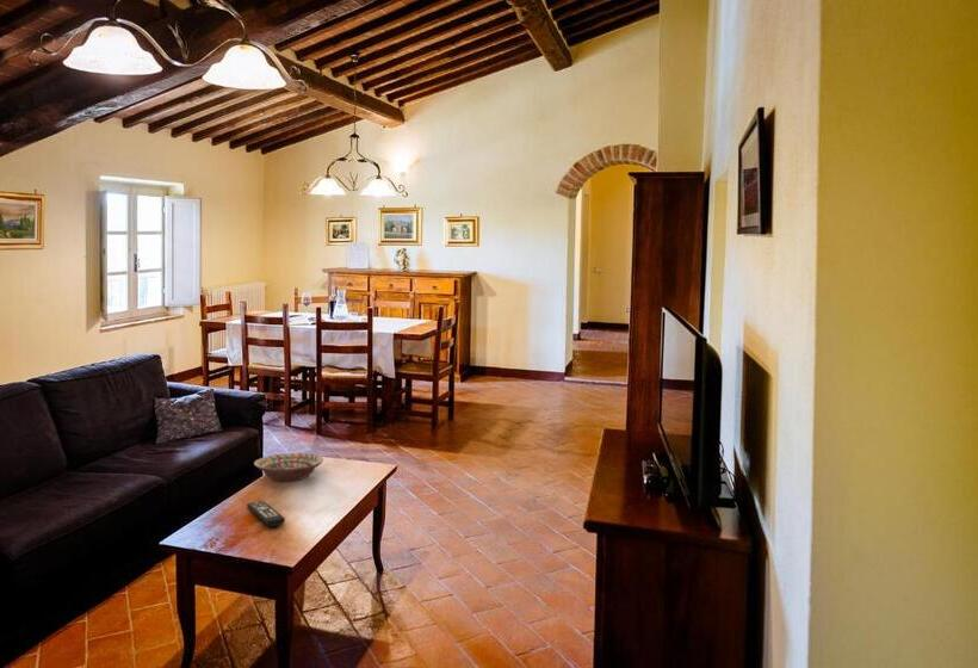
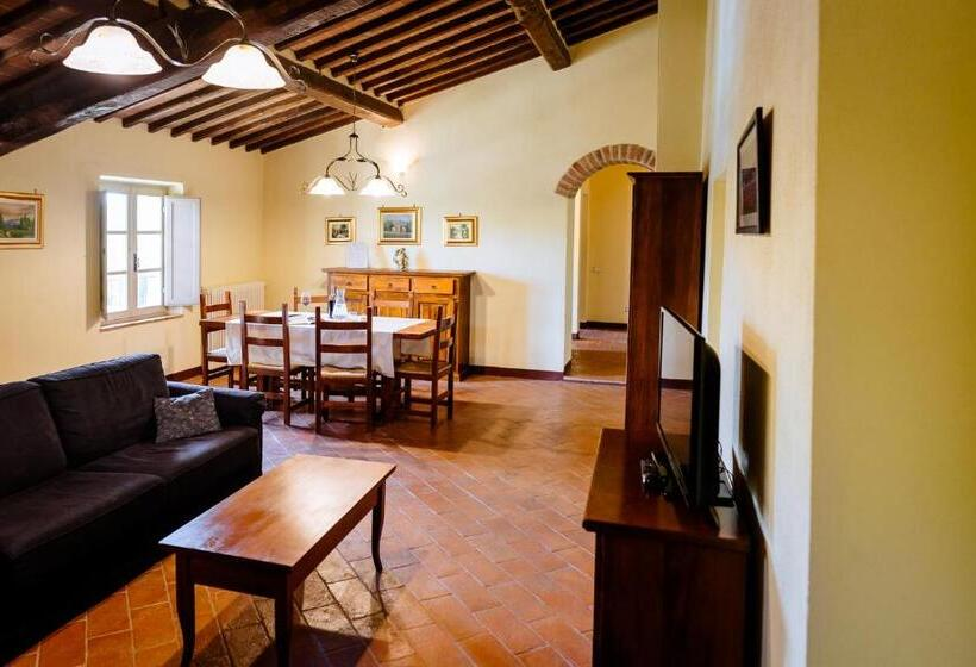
- remote control (265, 513)
- decorative bowl (289, 469)
